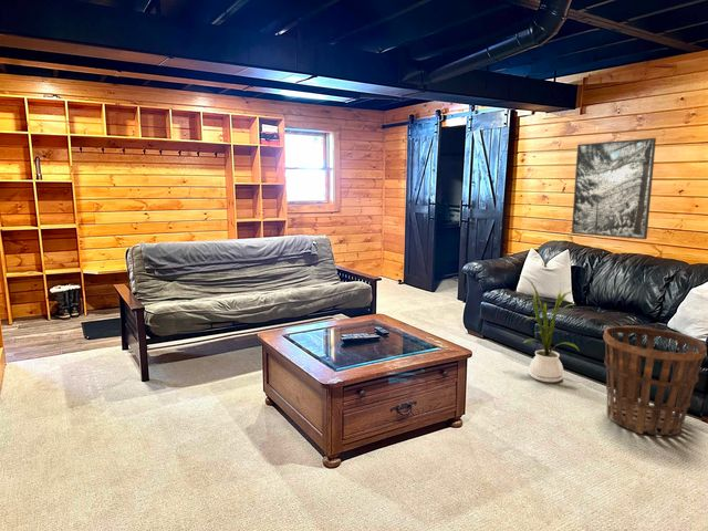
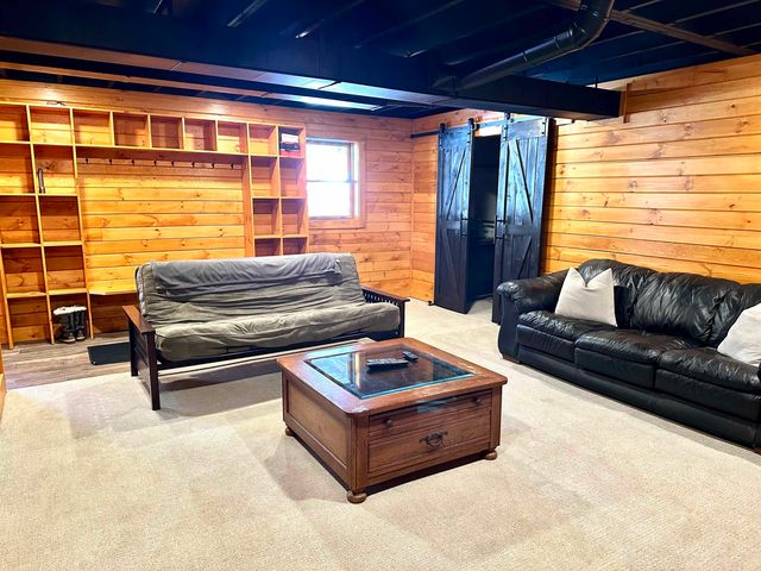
- basket (648, 378)
- house plant (545, 327)
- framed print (610, 189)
